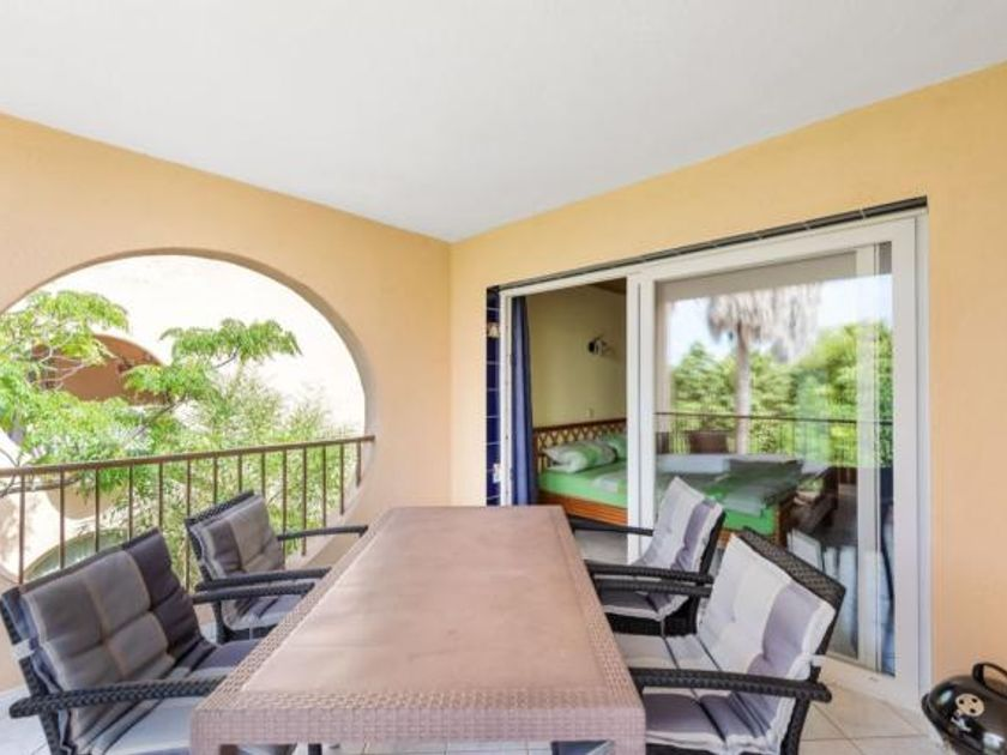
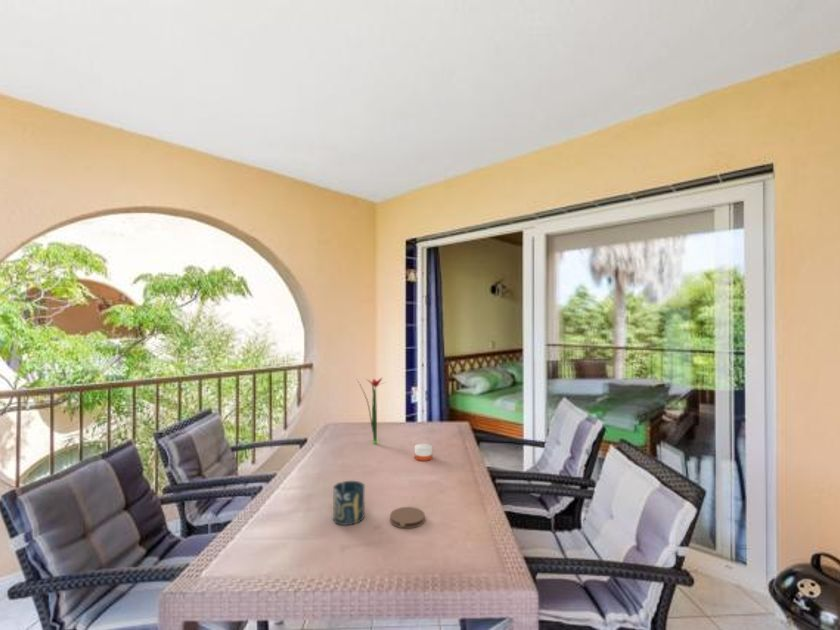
+ flower (369, 411)
+ candle (423, 445)
+ cup (350, 499)
+ coaster (407, 517)
